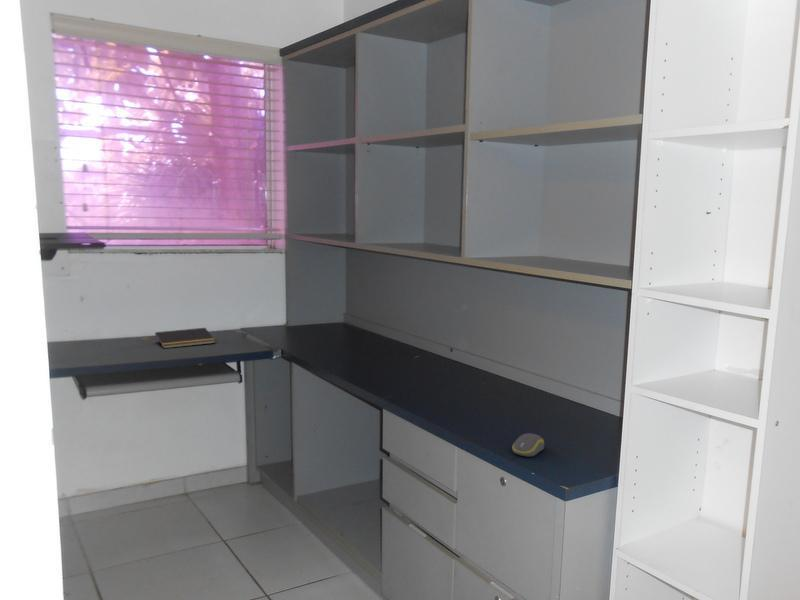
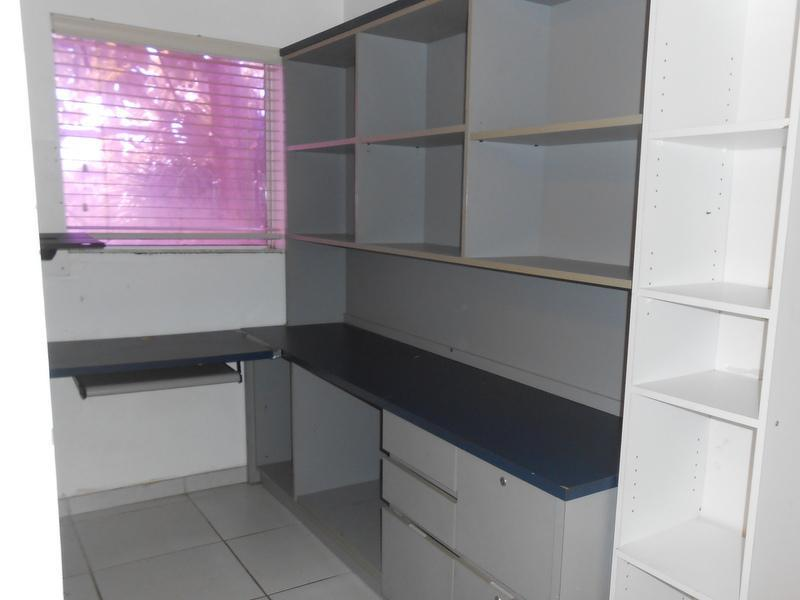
- computer mouse (528, 443)
- notepad (185, 337)
